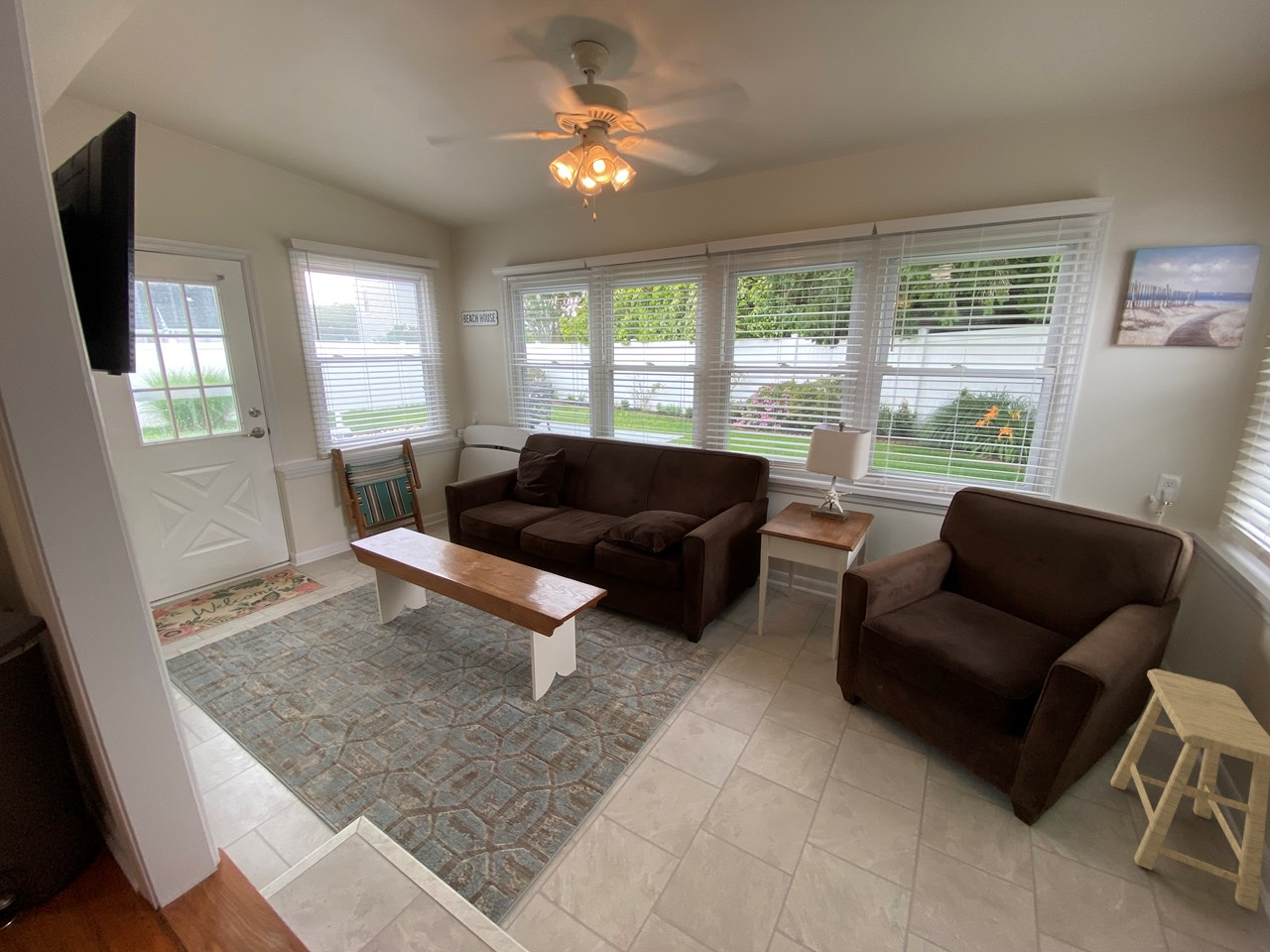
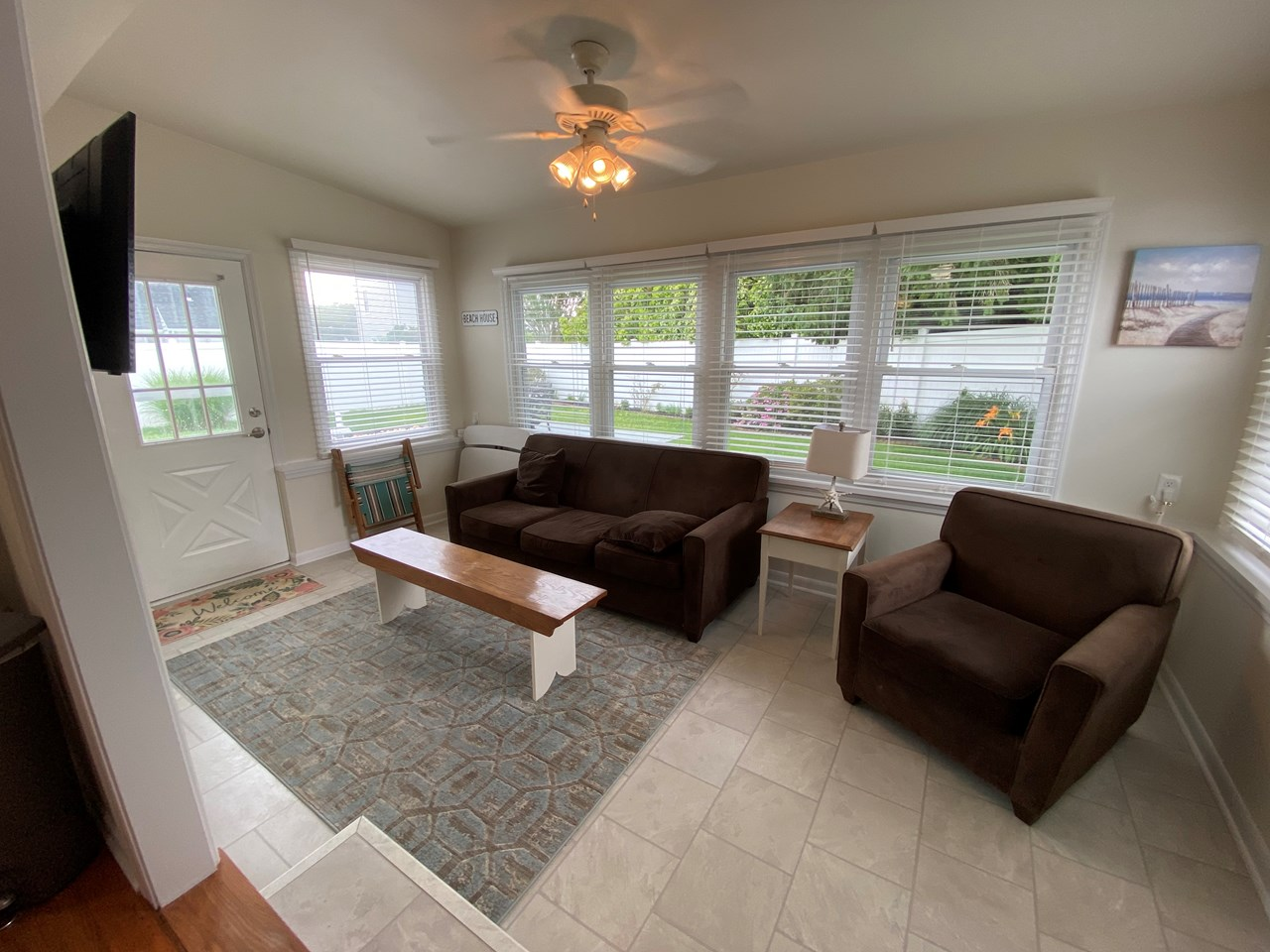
- footstool (1190, 774)
